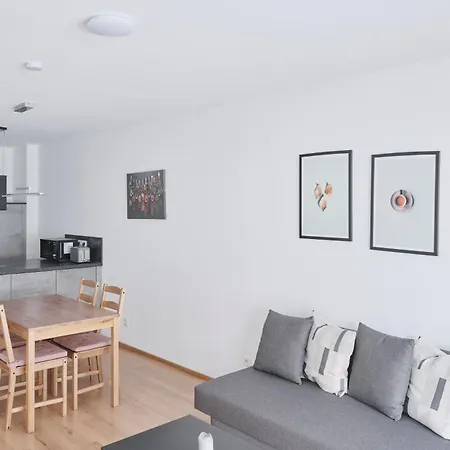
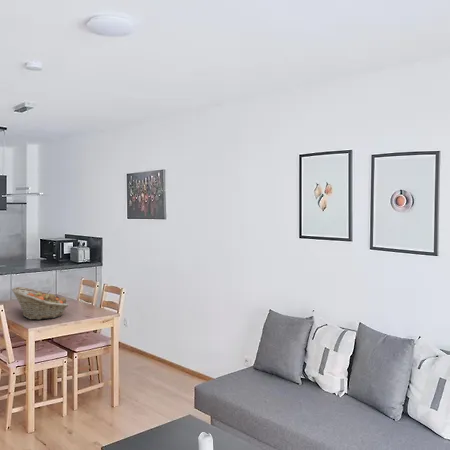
+ fruit basket (40, 301)
